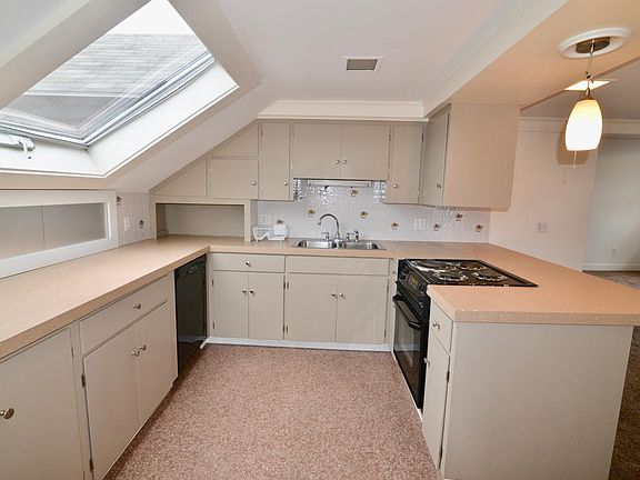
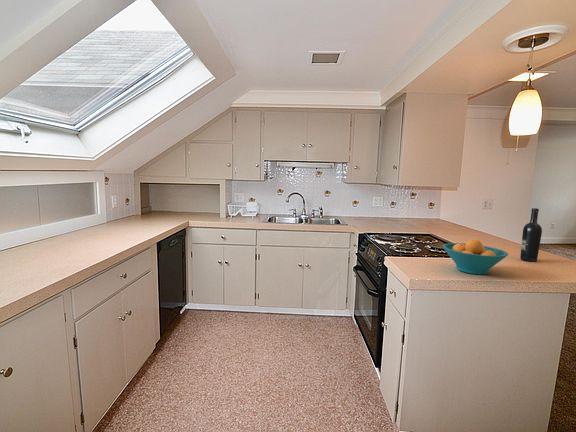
+ wine bottle (531, 234)
+ fruit bowl (473, 255)
